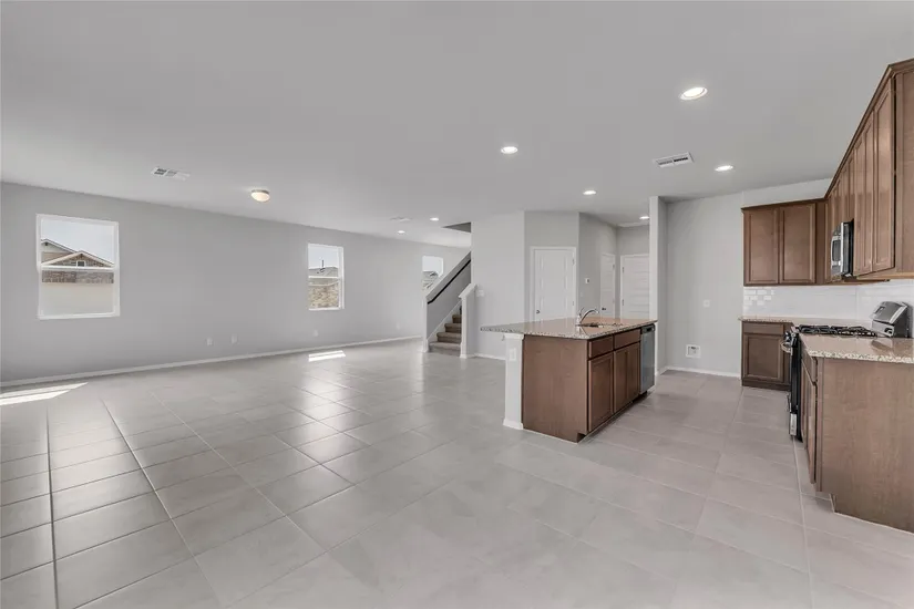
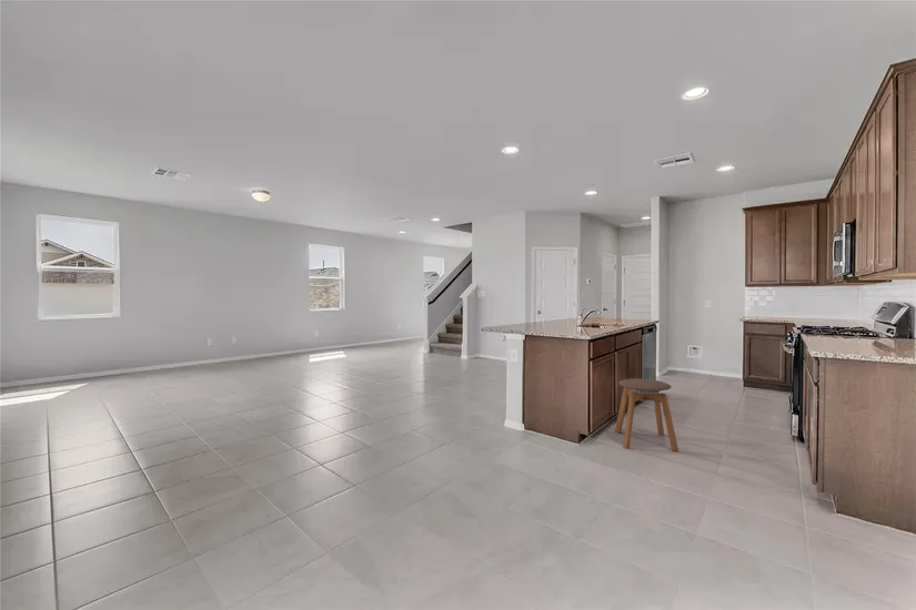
+ stool (633, 410)
